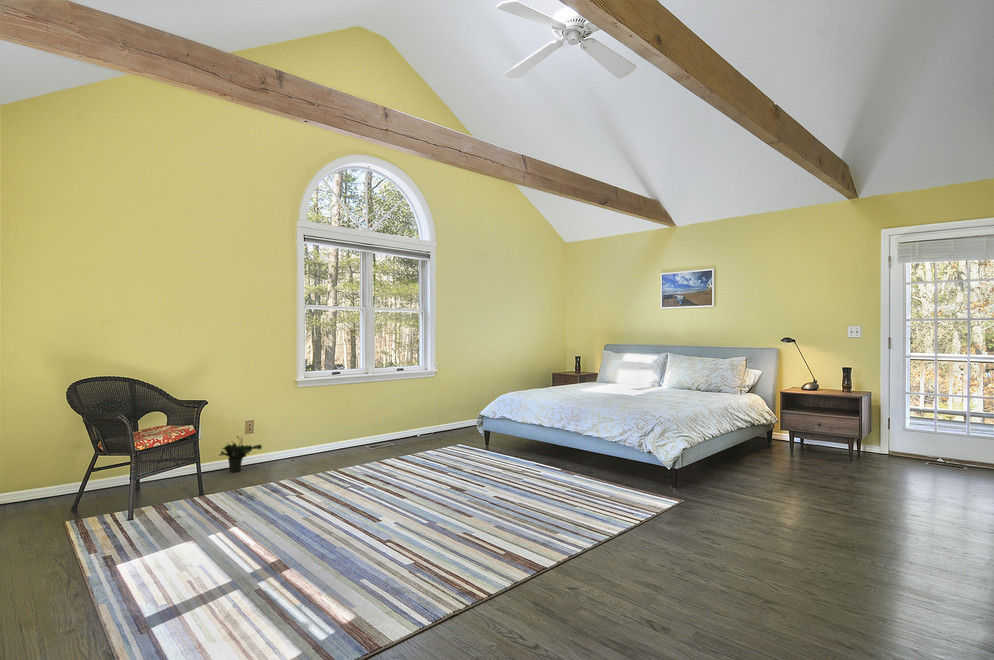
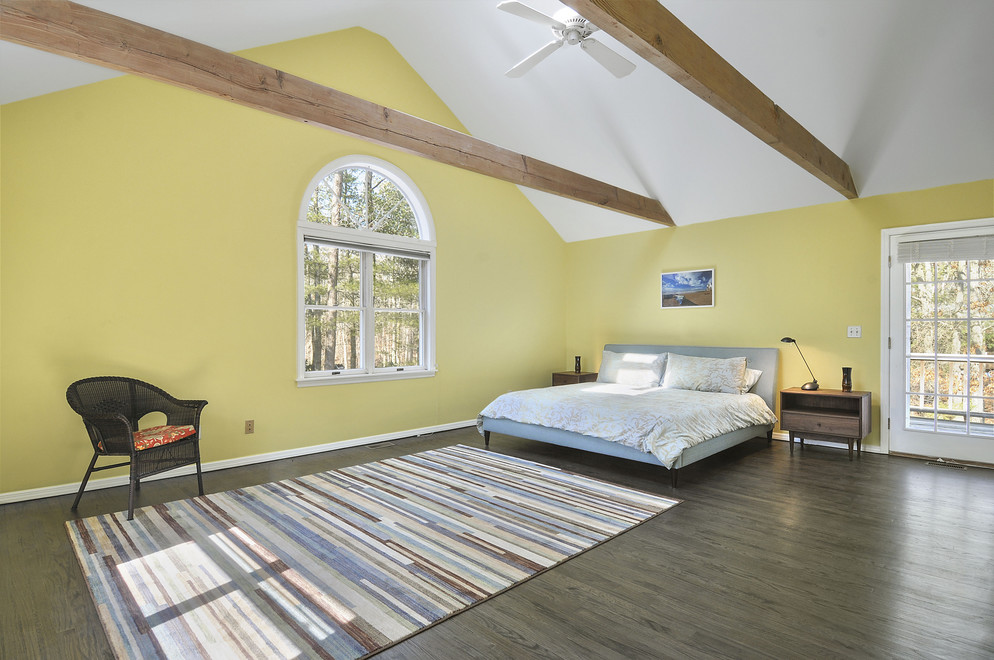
- potted plant (241, 452)
